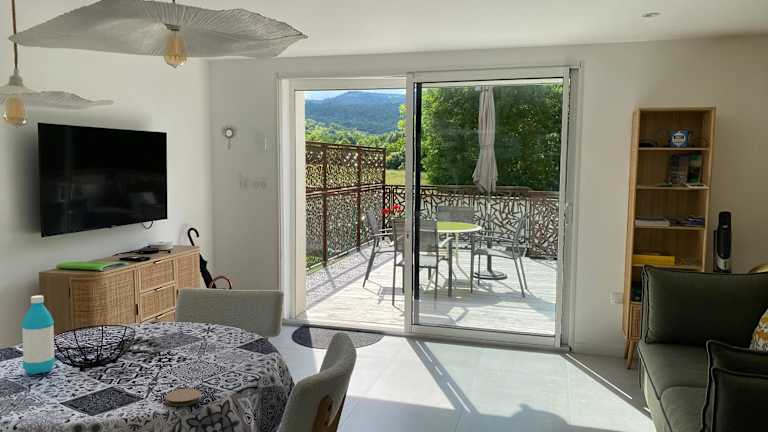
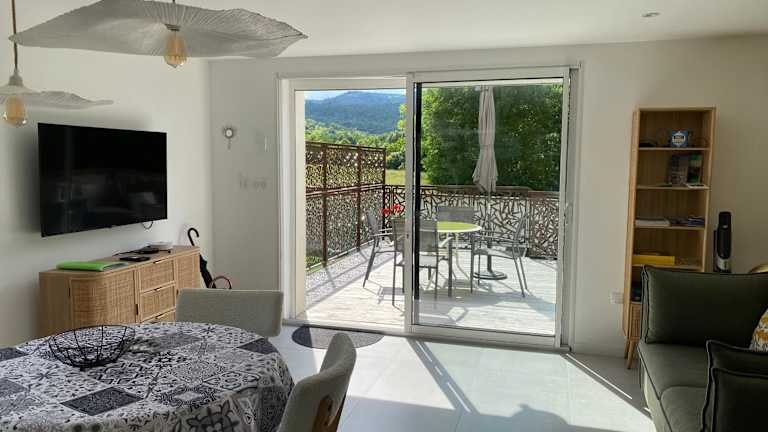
- coaster (183, 397)
- water bottle (38, 334)
